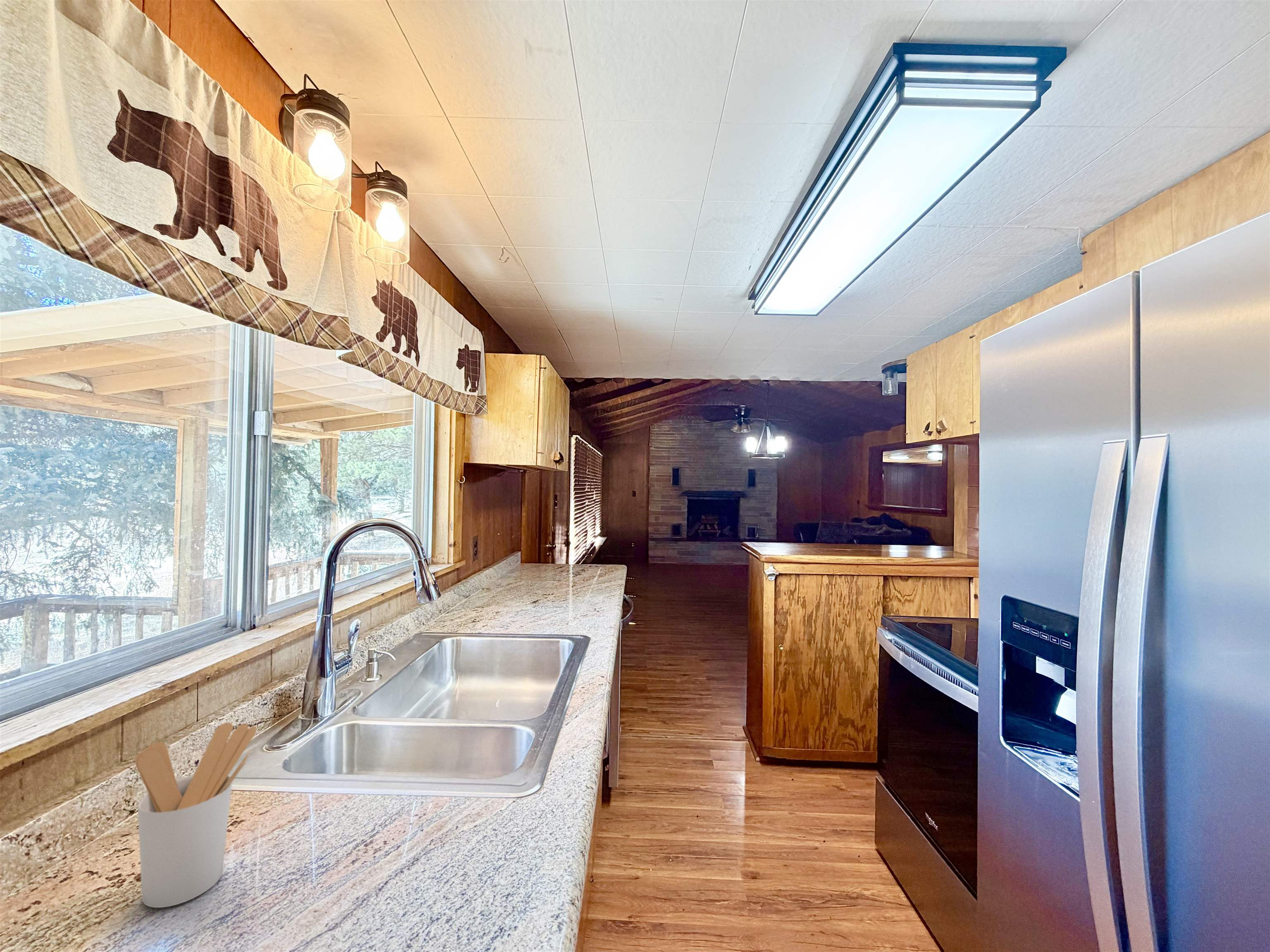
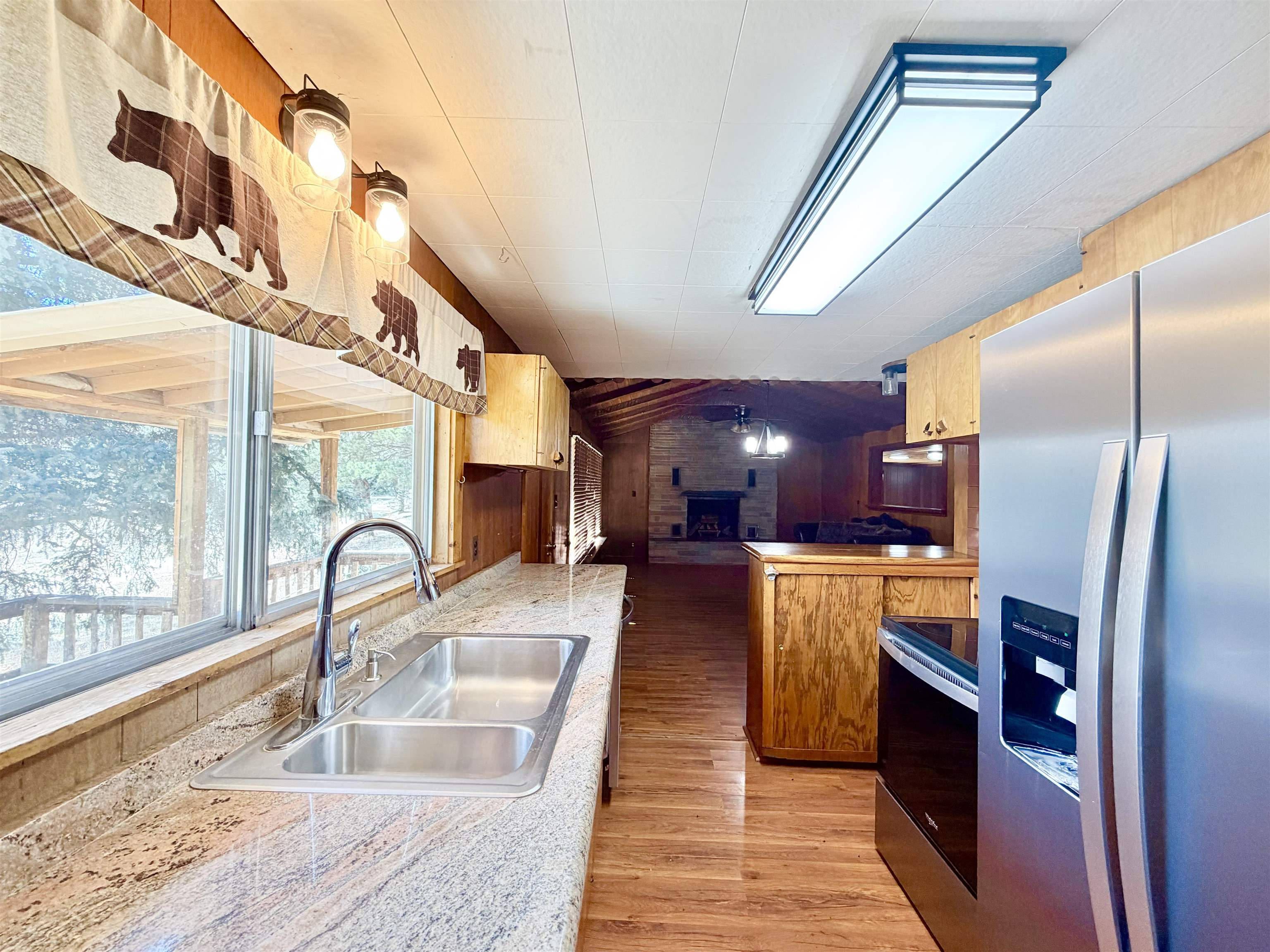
- utensil holder (202, 804)
